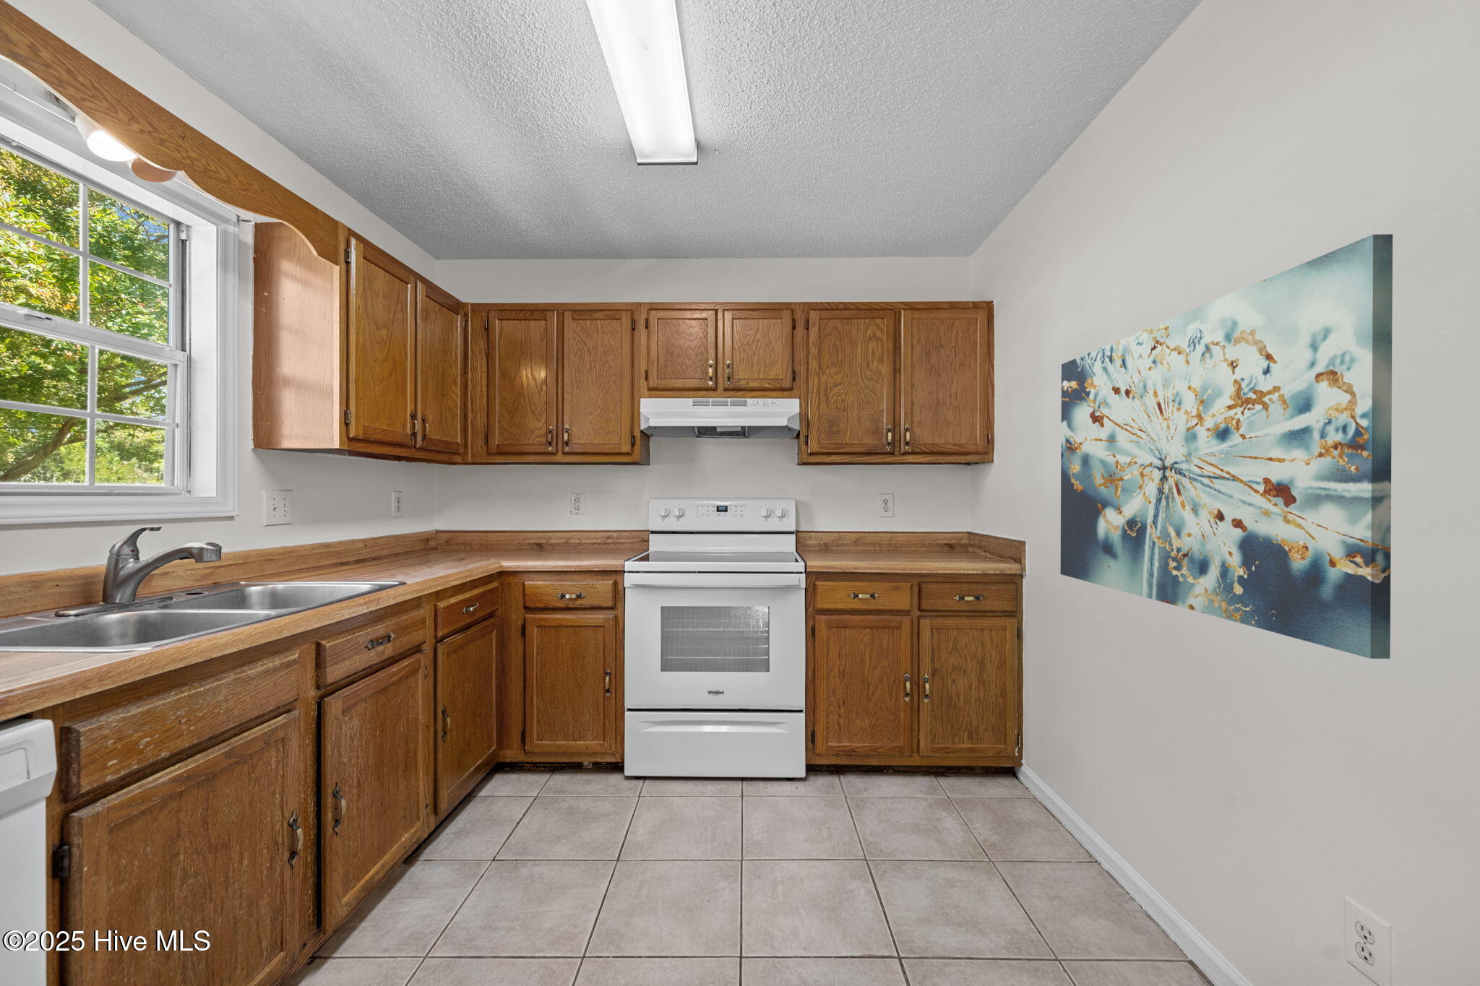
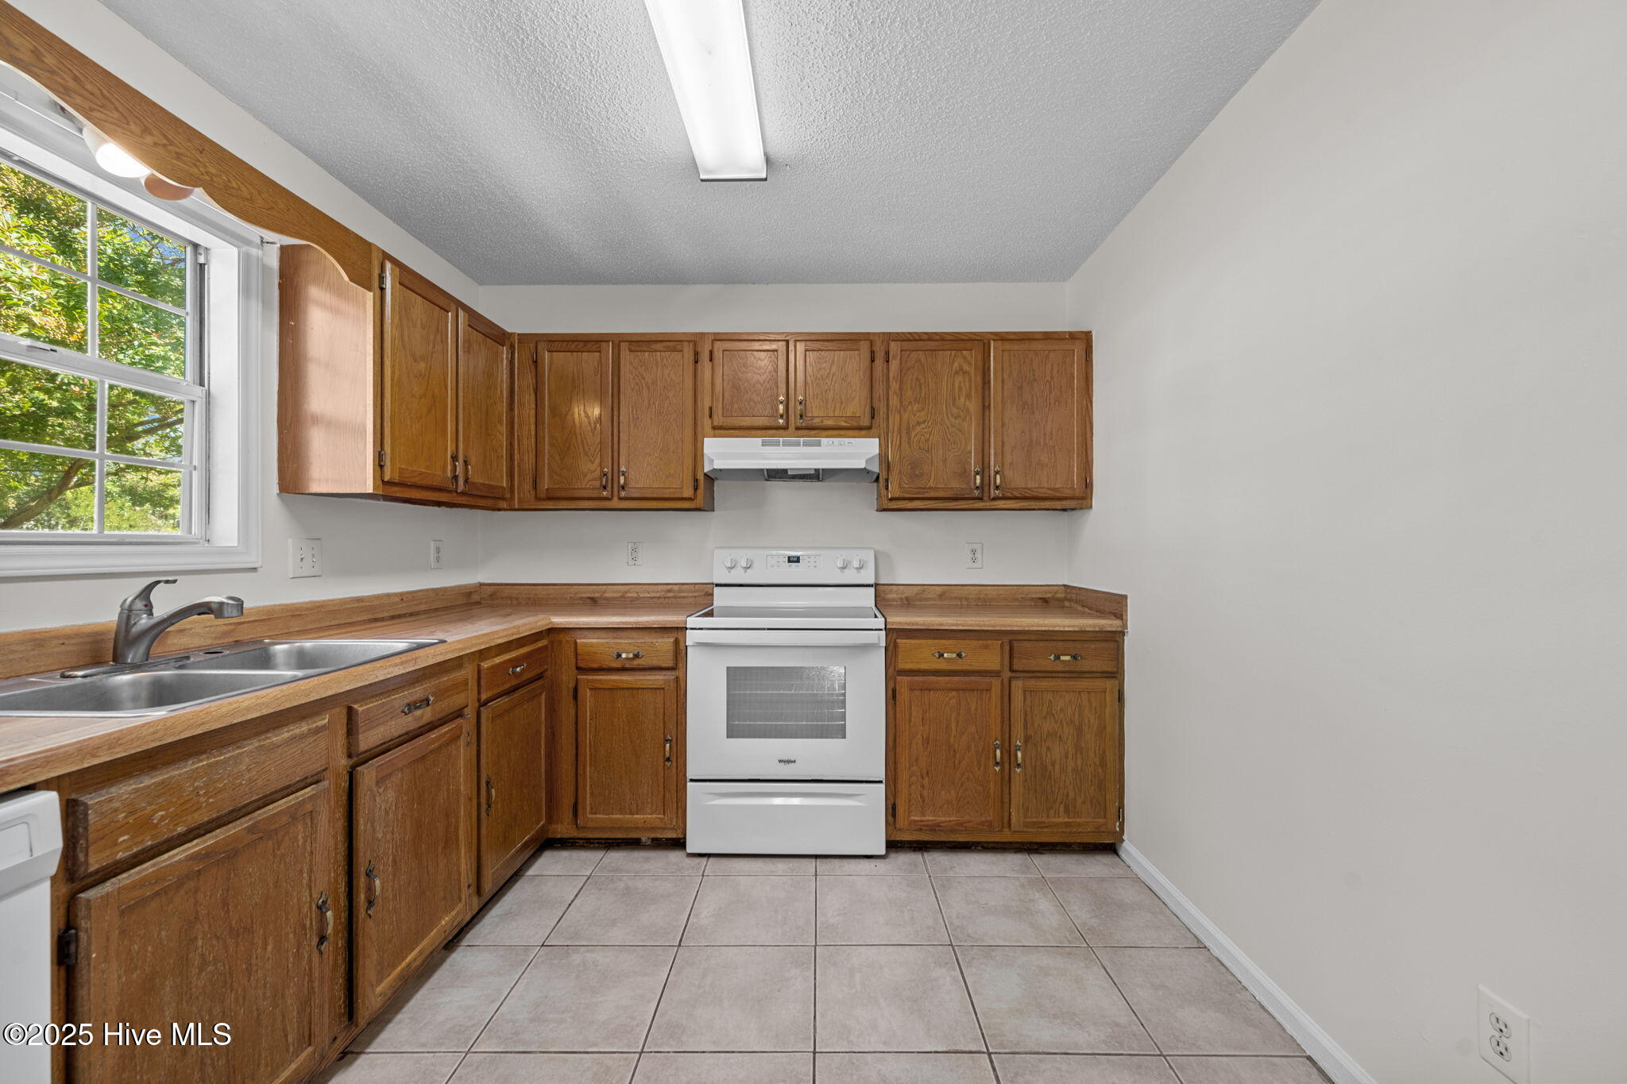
- wall art (1170, 461)
